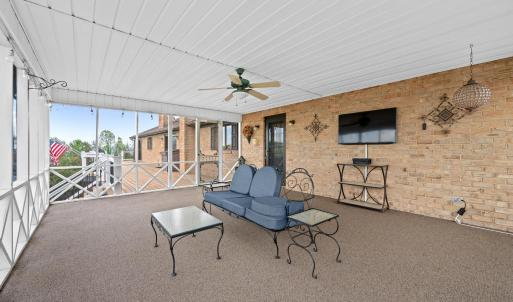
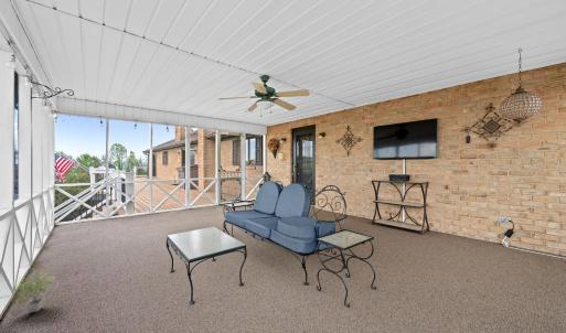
+ potted plant (33, 289)
